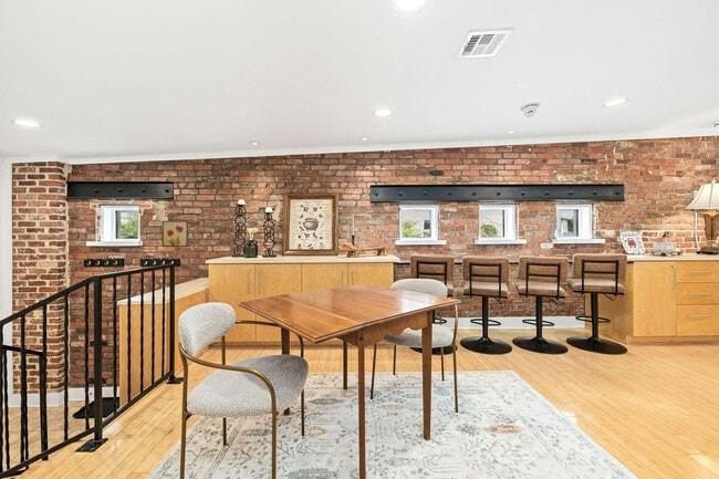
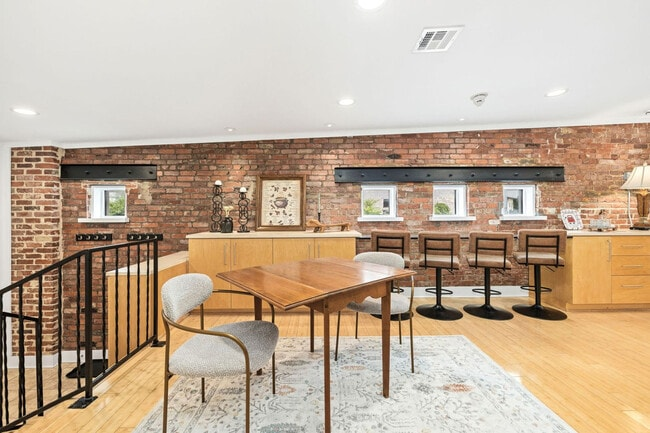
- wall art (175, 233)
